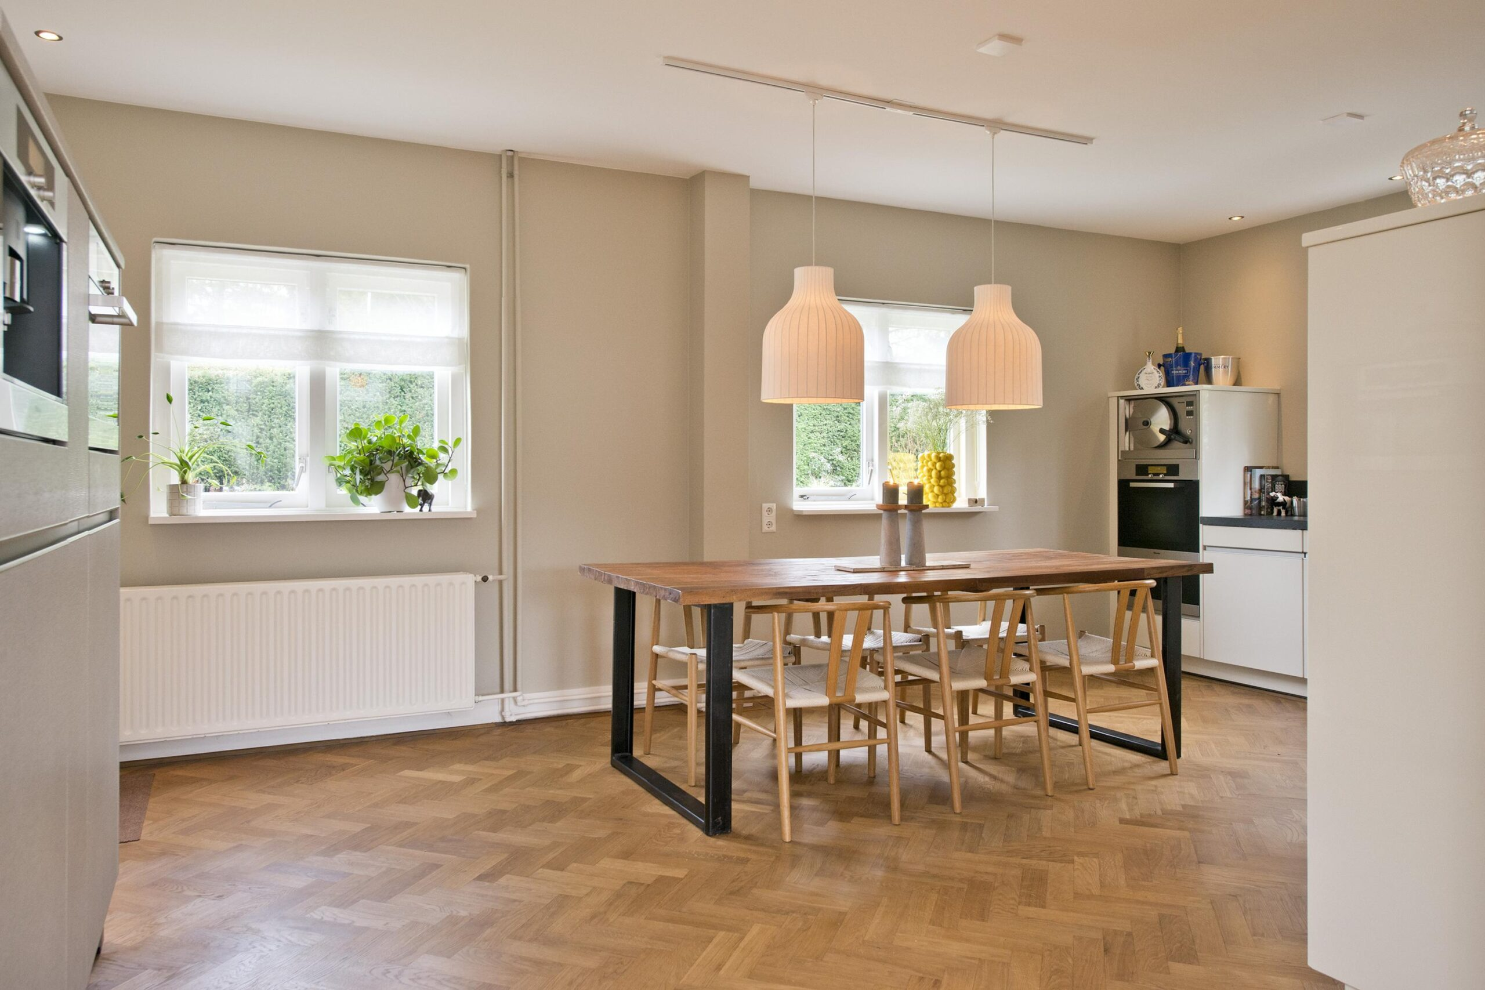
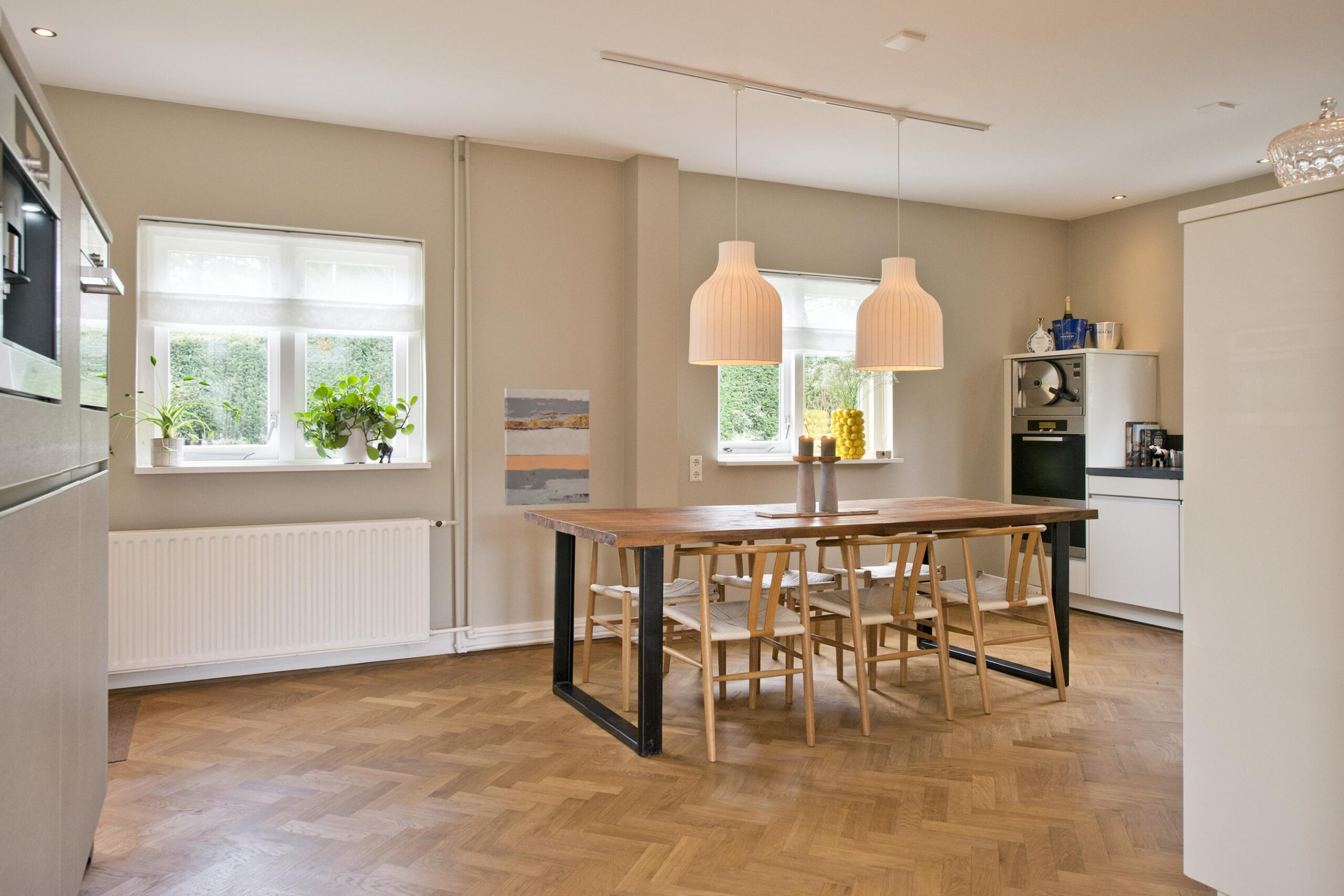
+ wall art (548, 446)
